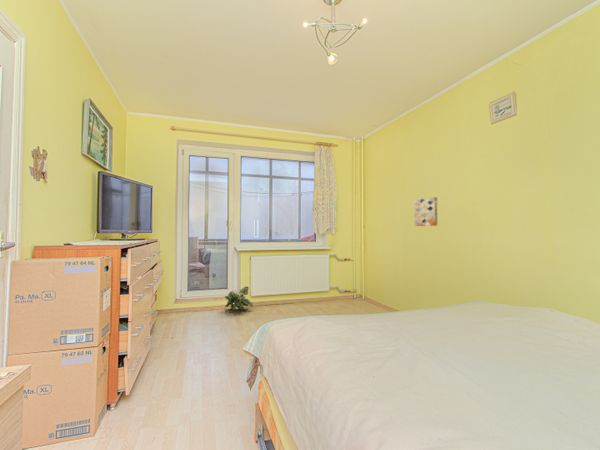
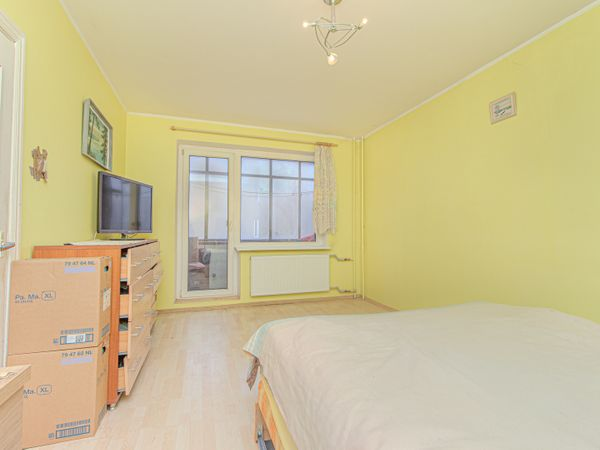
- decorative plant (238, 299)
- wall art (425, 212)
